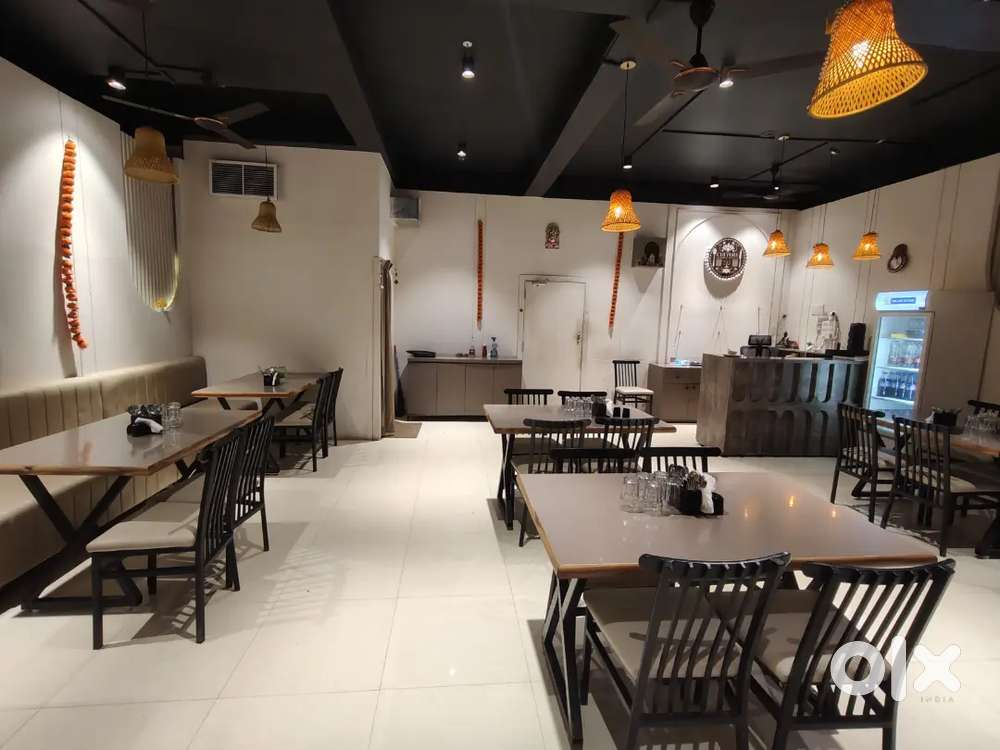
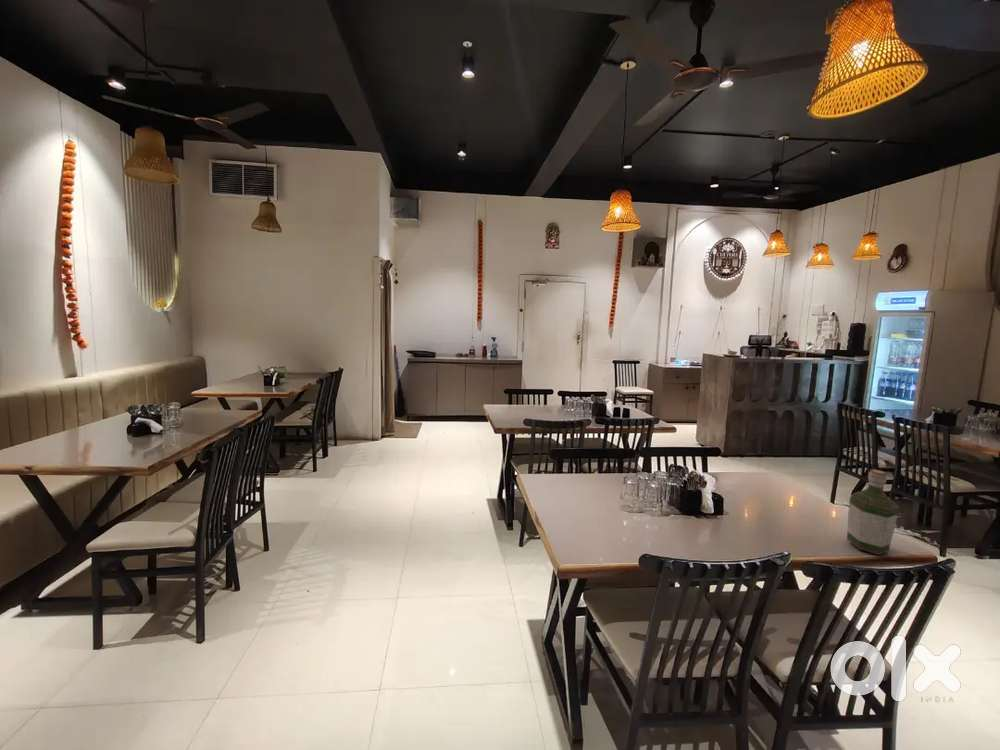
+ bottle (872, 509)
